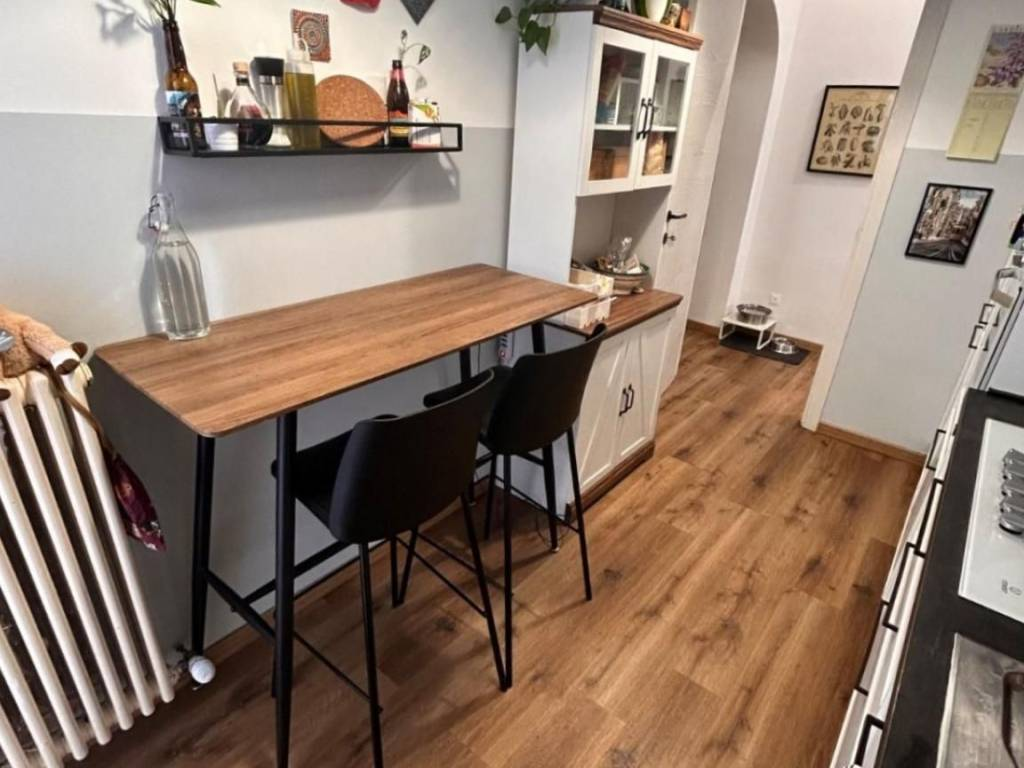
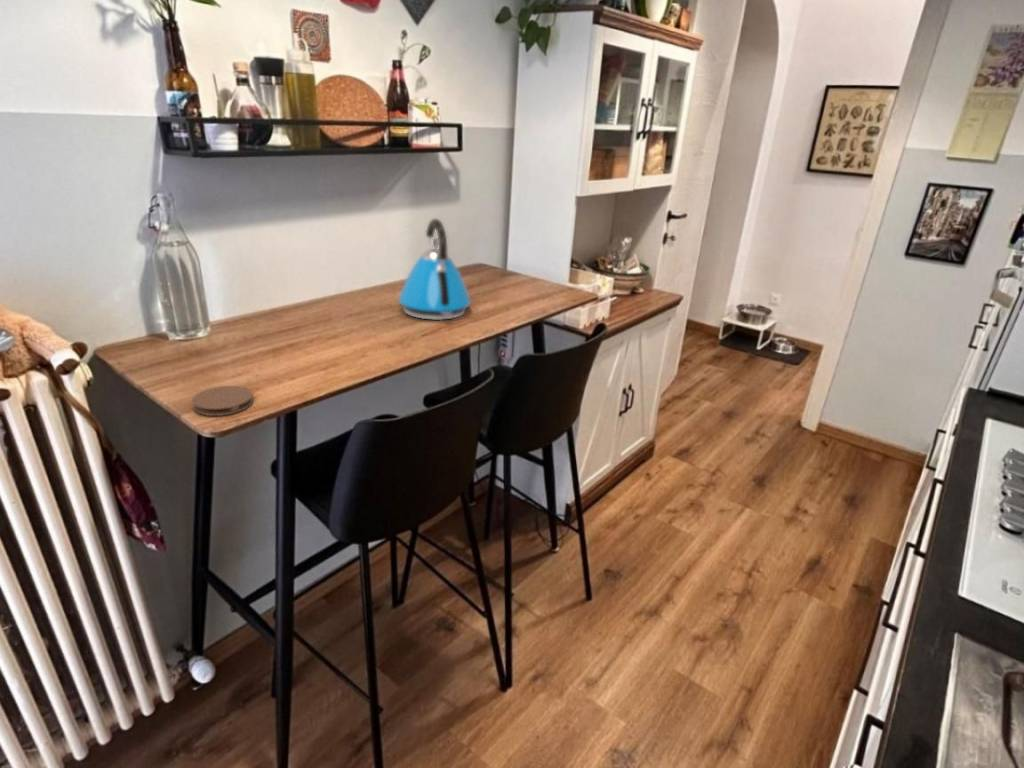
+ kettle (436, 266)
+ coaster (223, 400)
